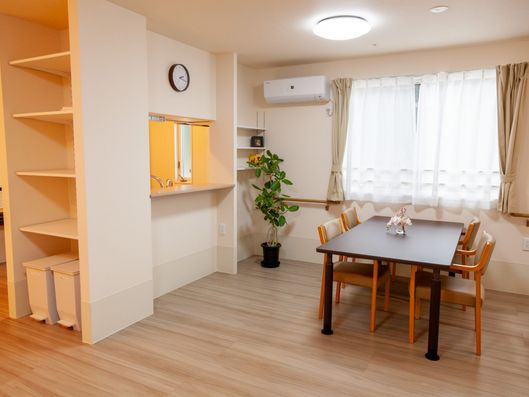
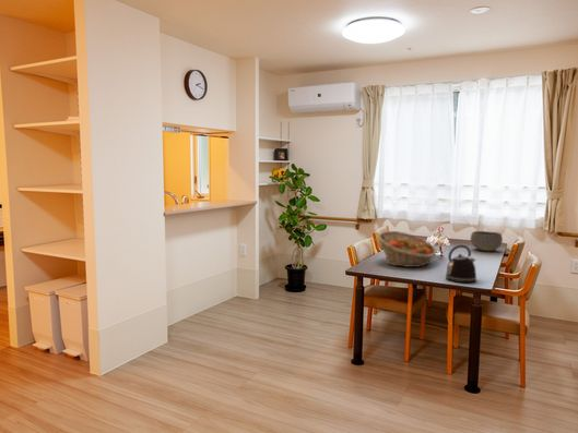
+ fruit basket (405, 248)
+ bowl (485, 241)
+ kettle (461, 262)
